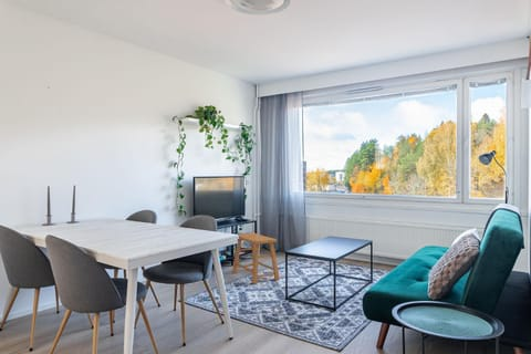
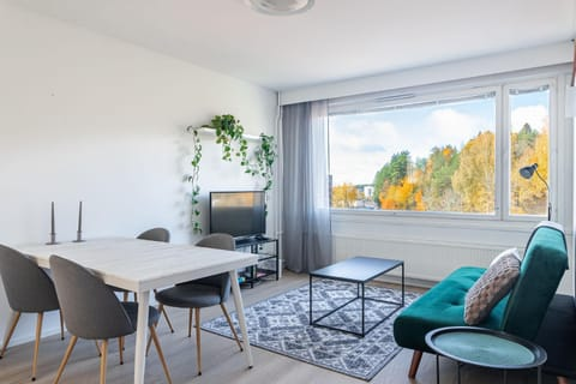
- stool (254, 256)
